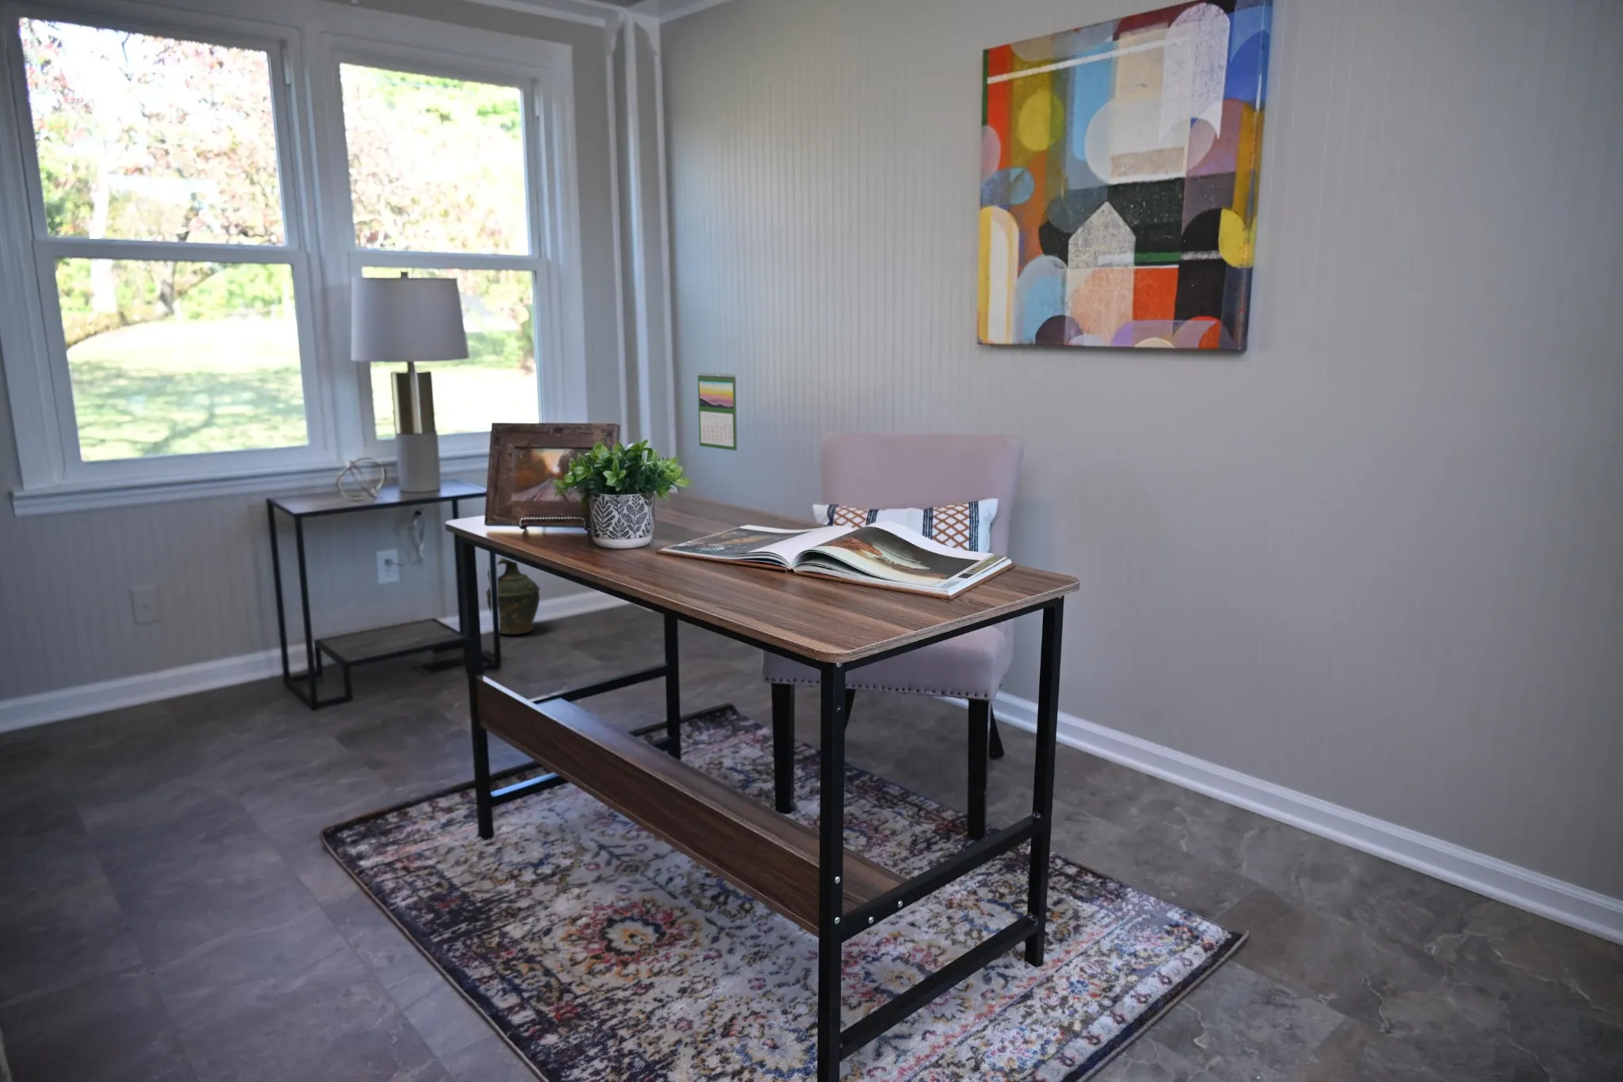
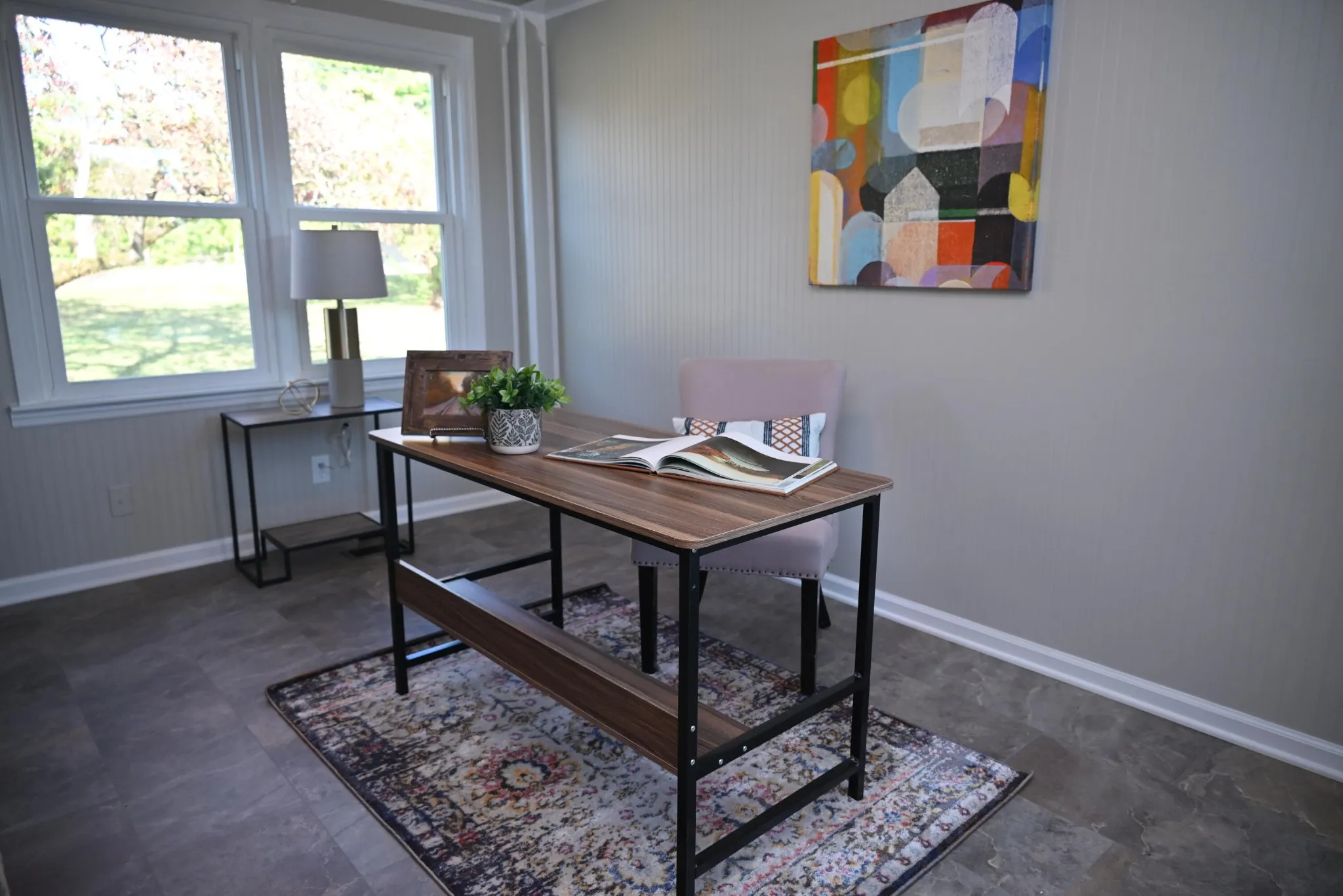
- calendar (717, 411)
- ceramic jug (512, 594)
